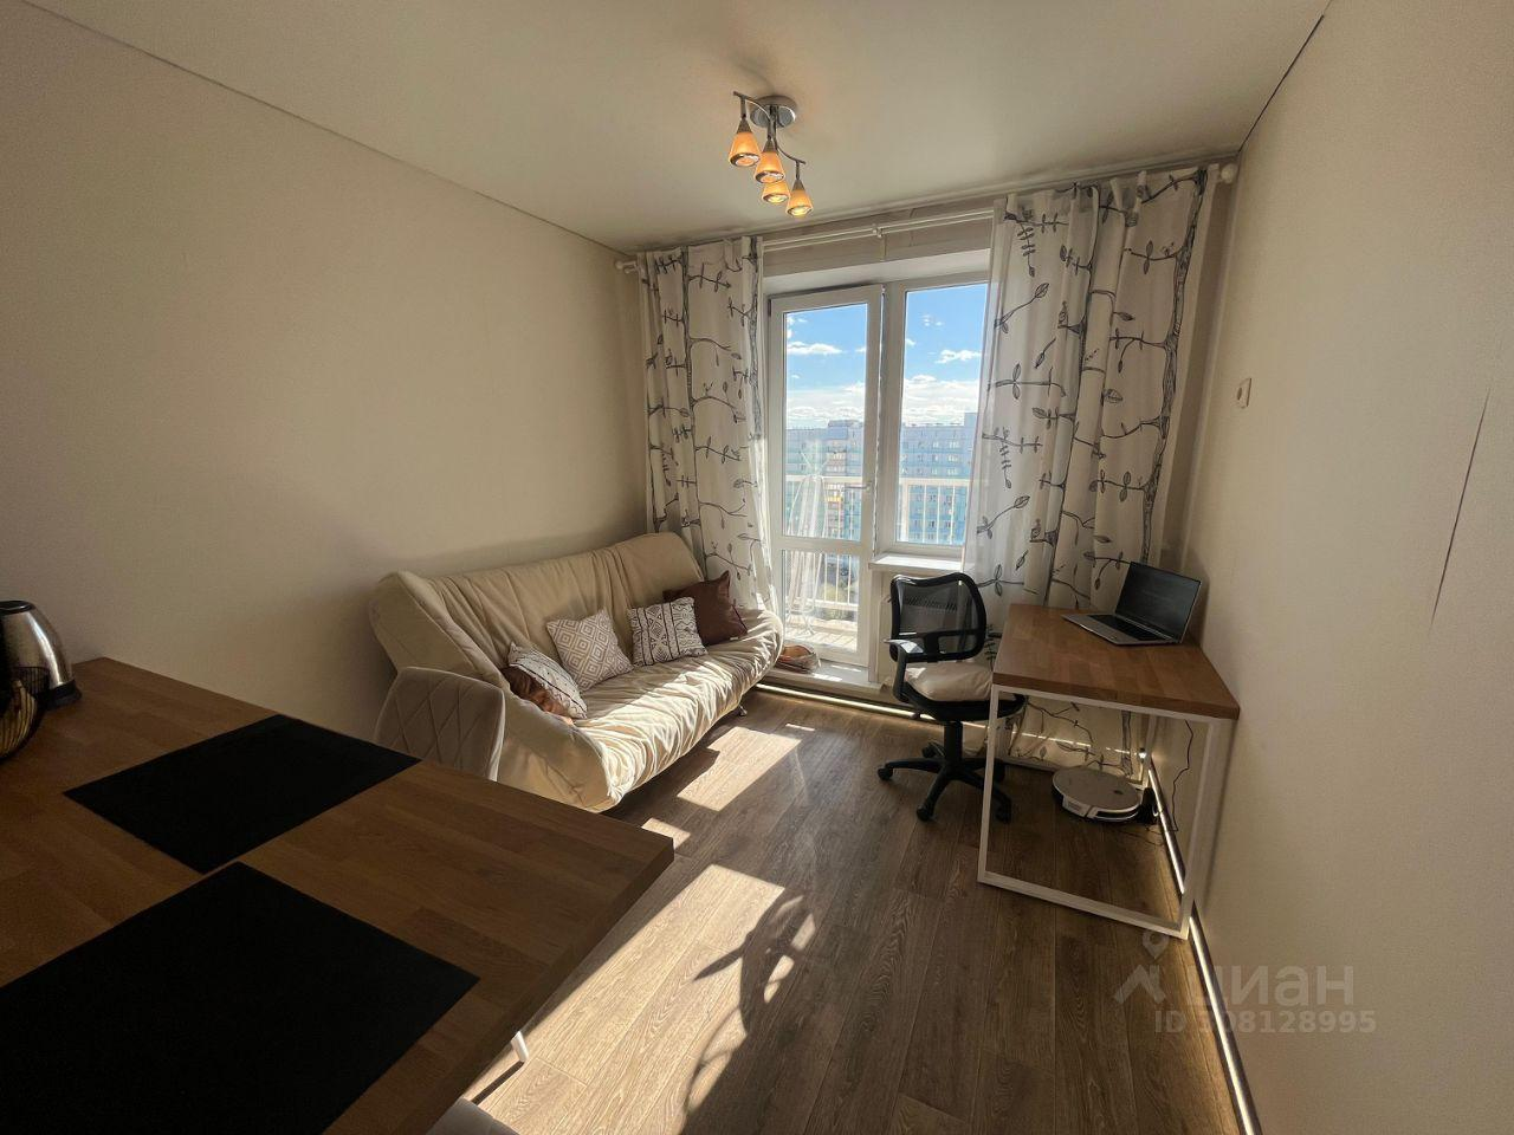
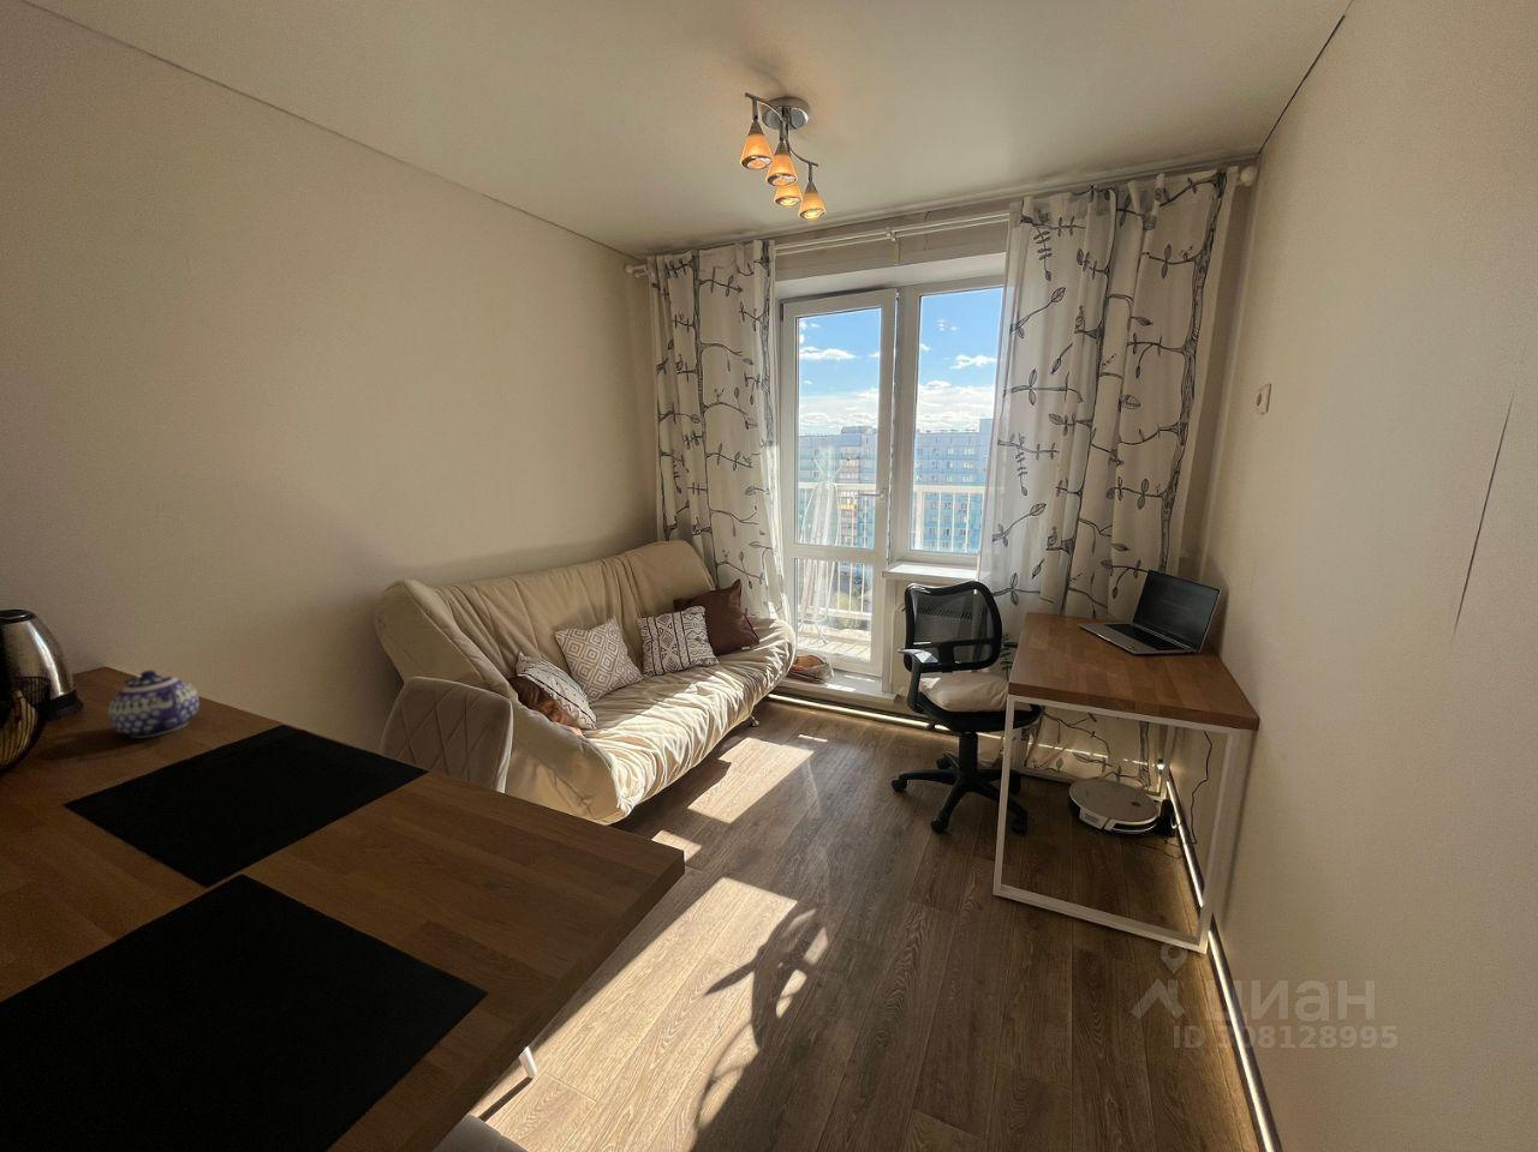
+ teapot (154, 699)
